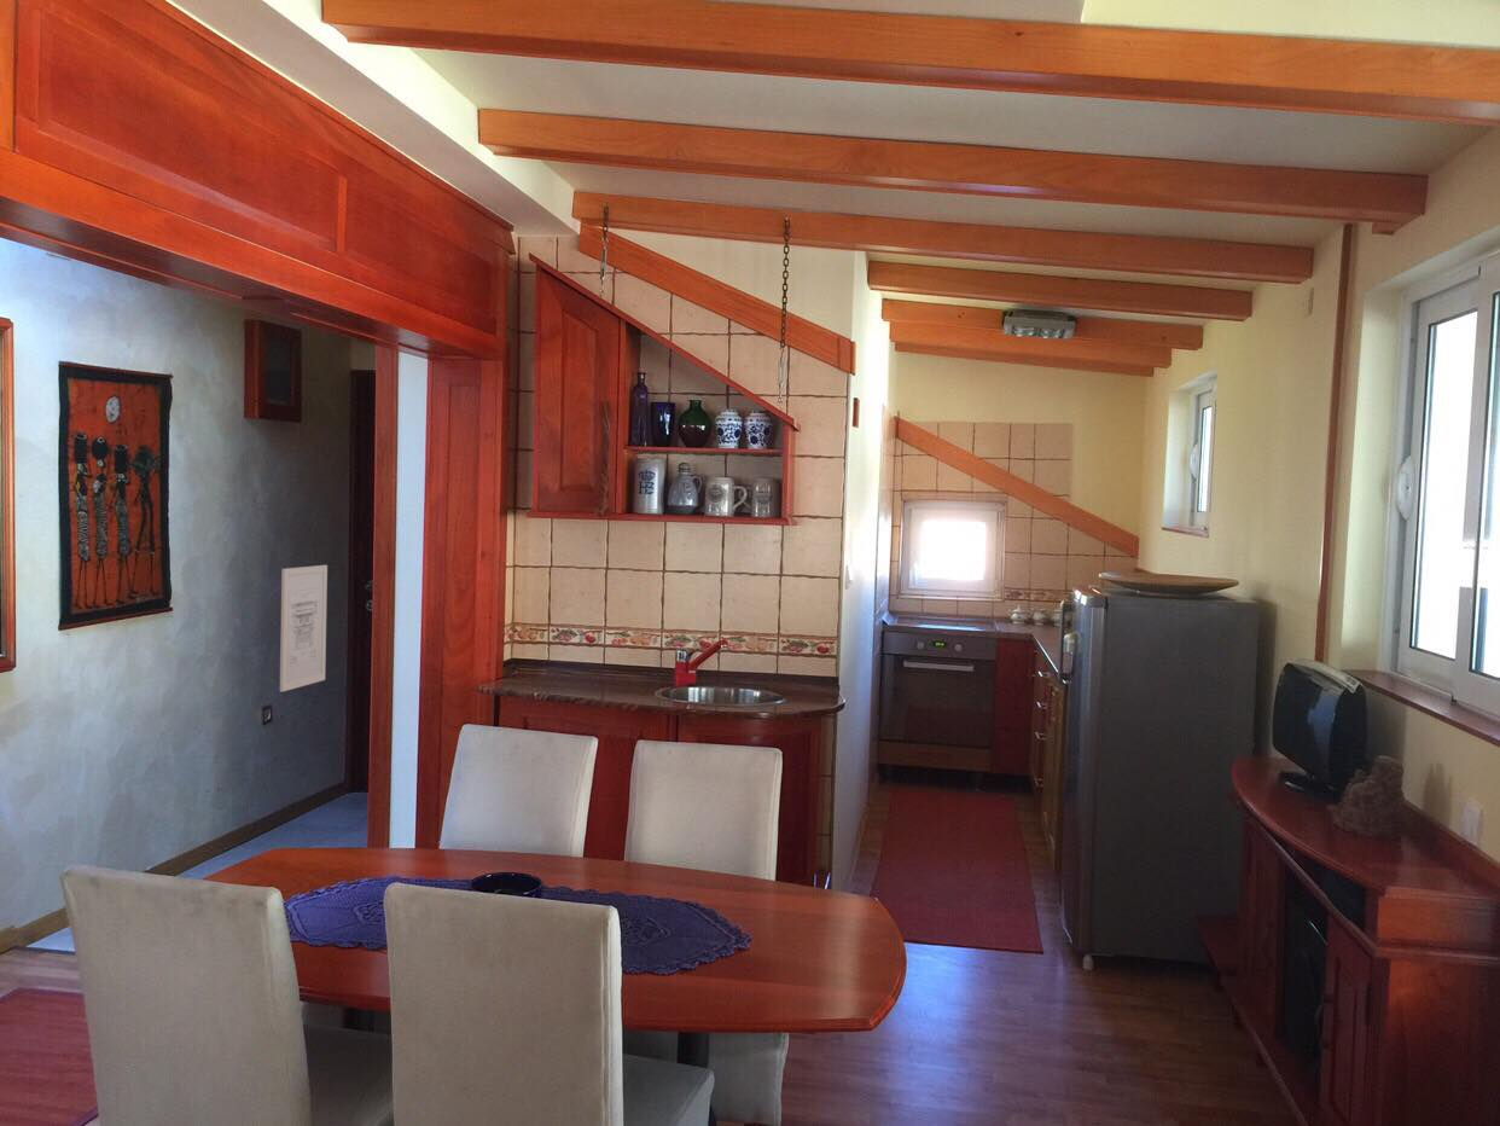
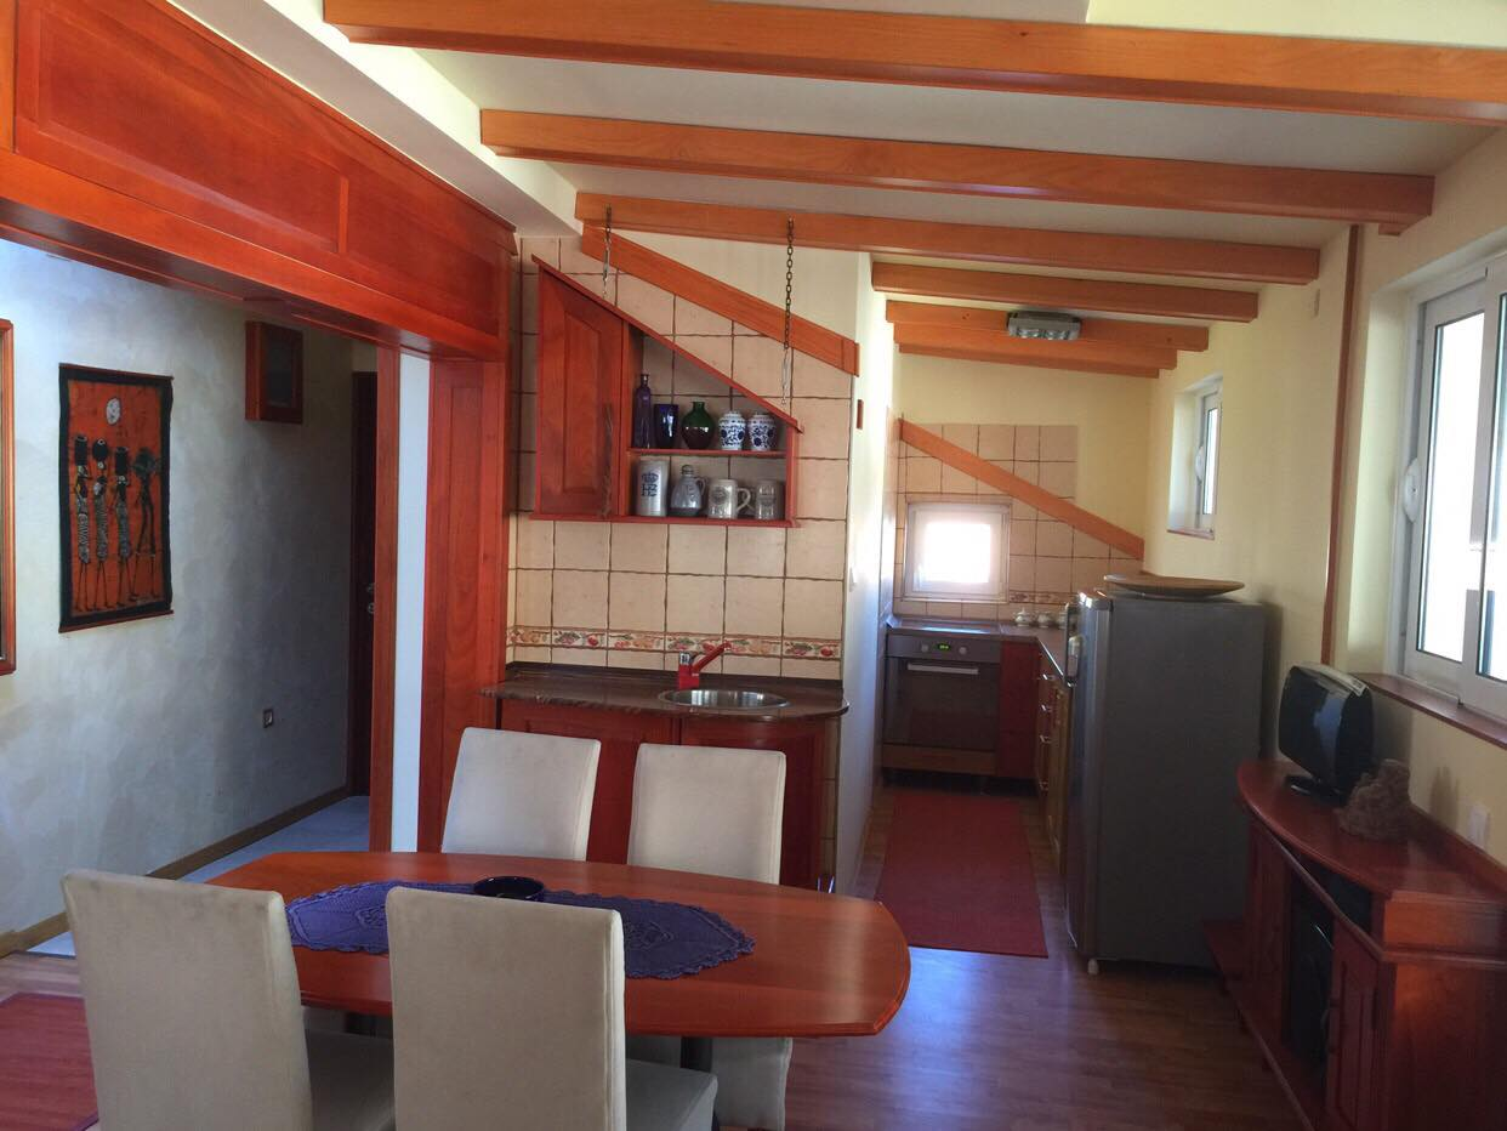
- wall art (303, 626)
